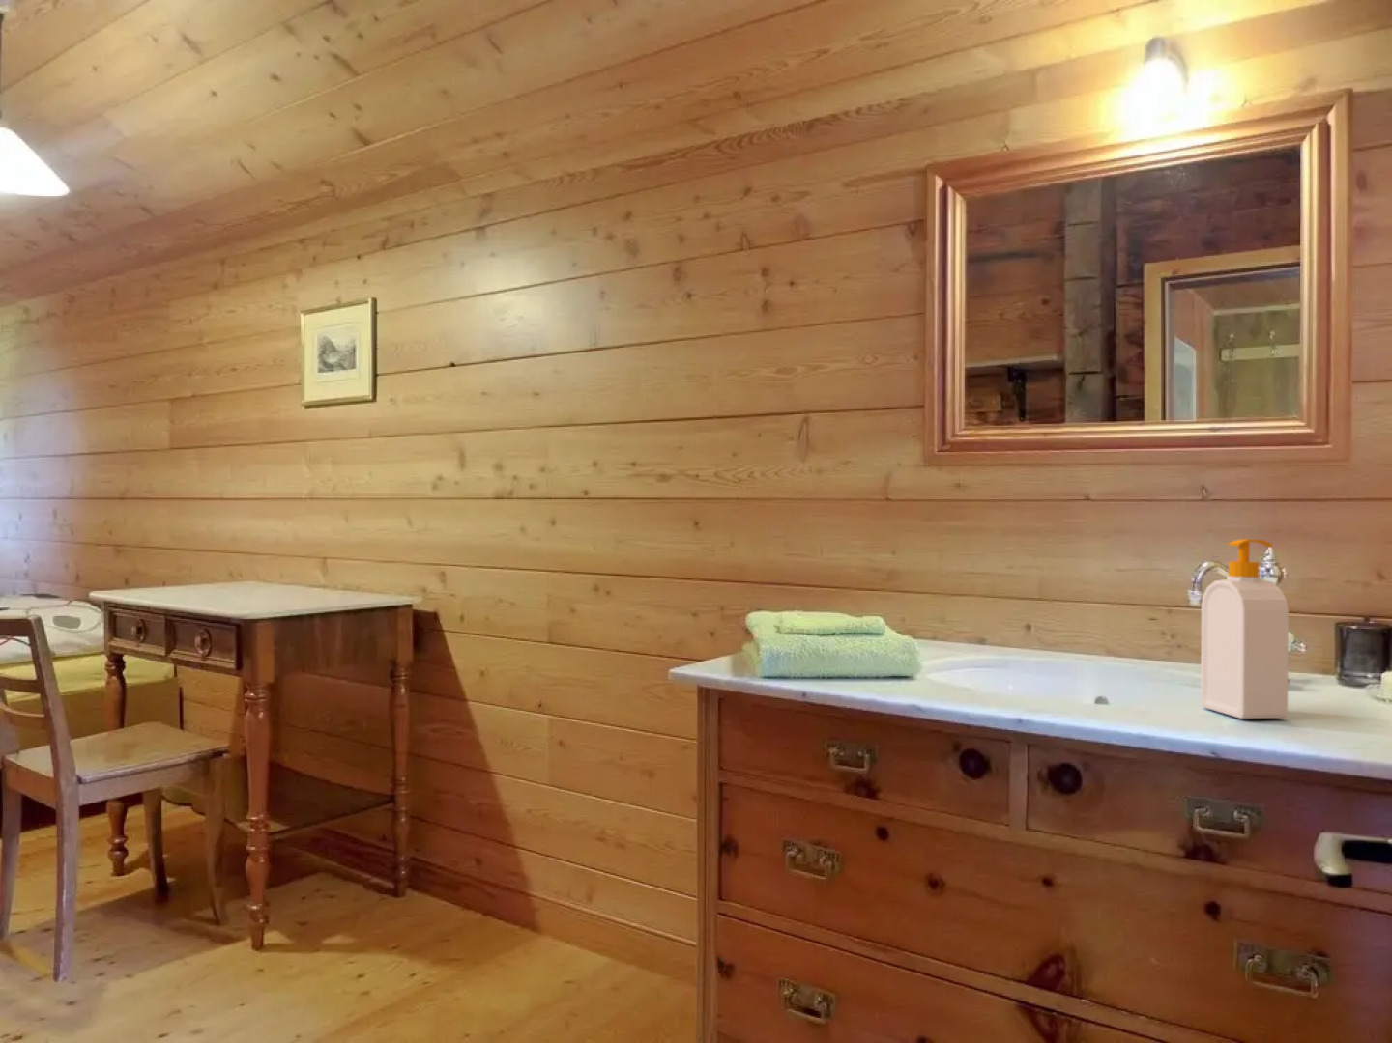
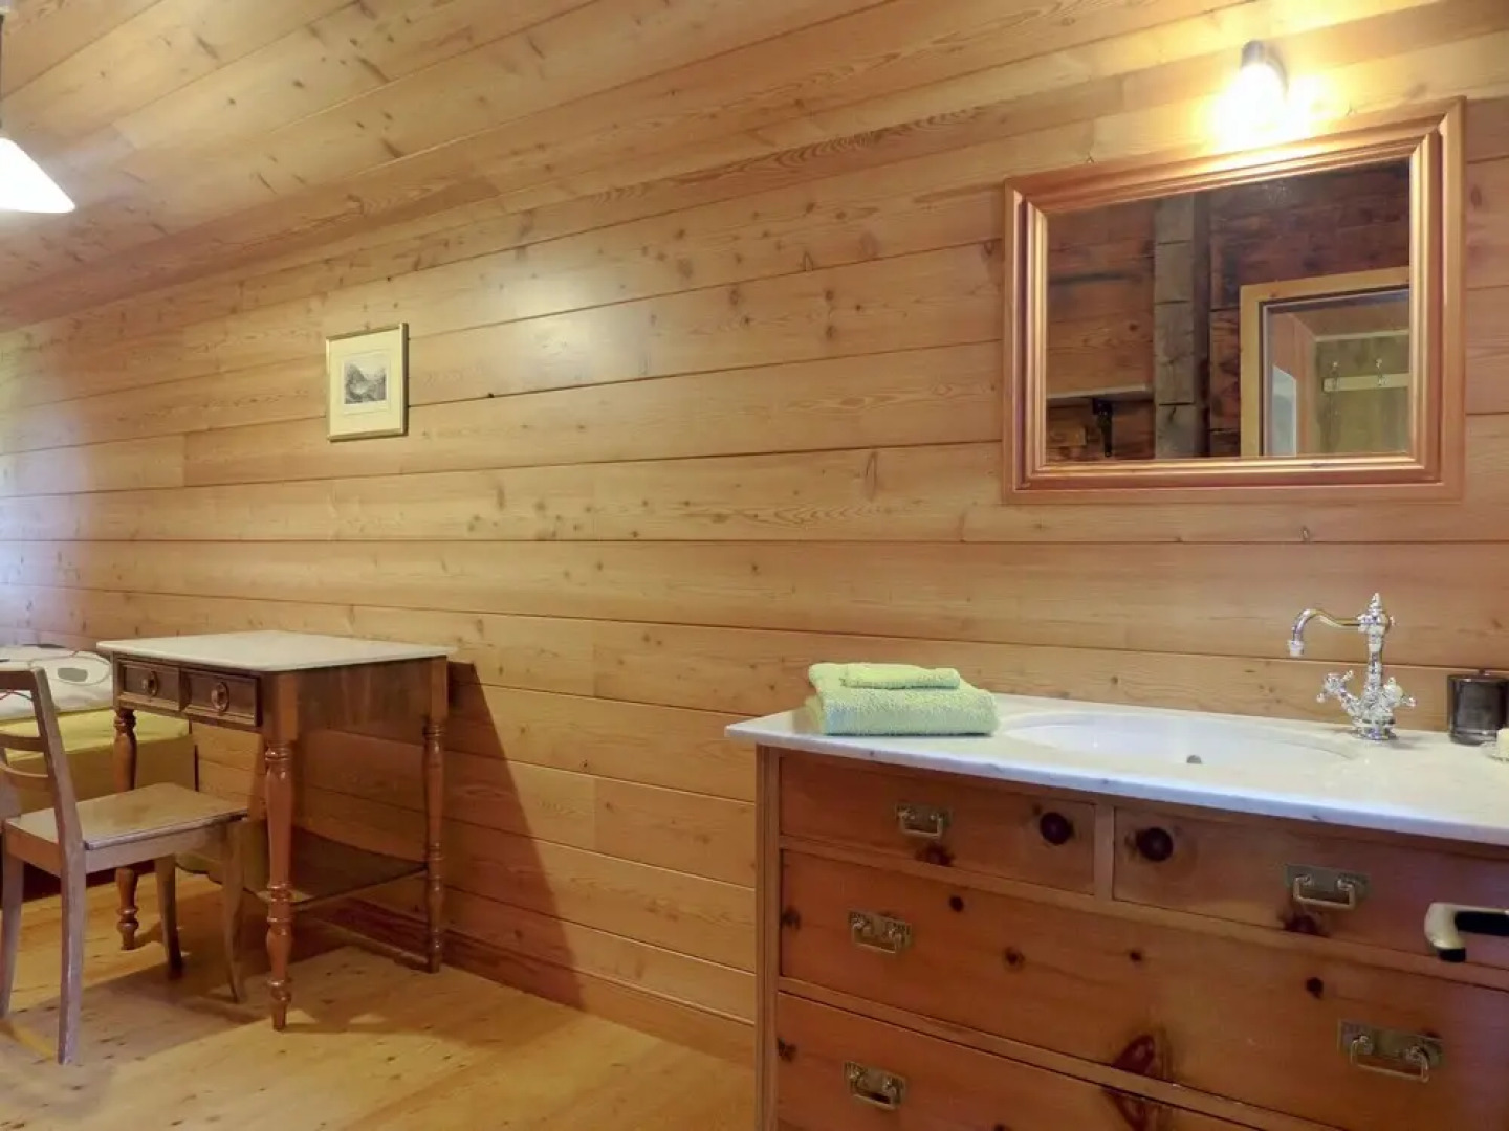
- soap bottle (1246, 626)
